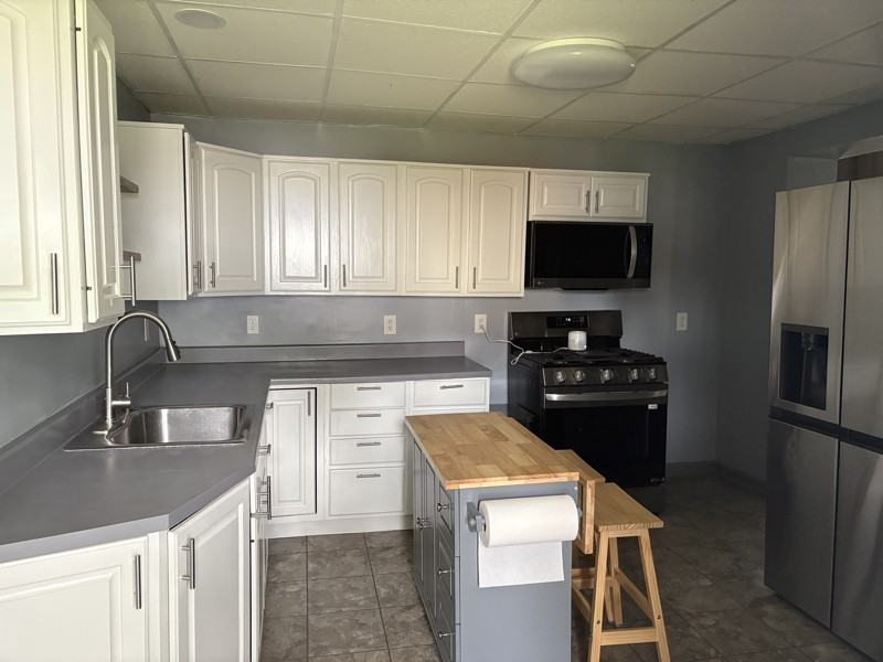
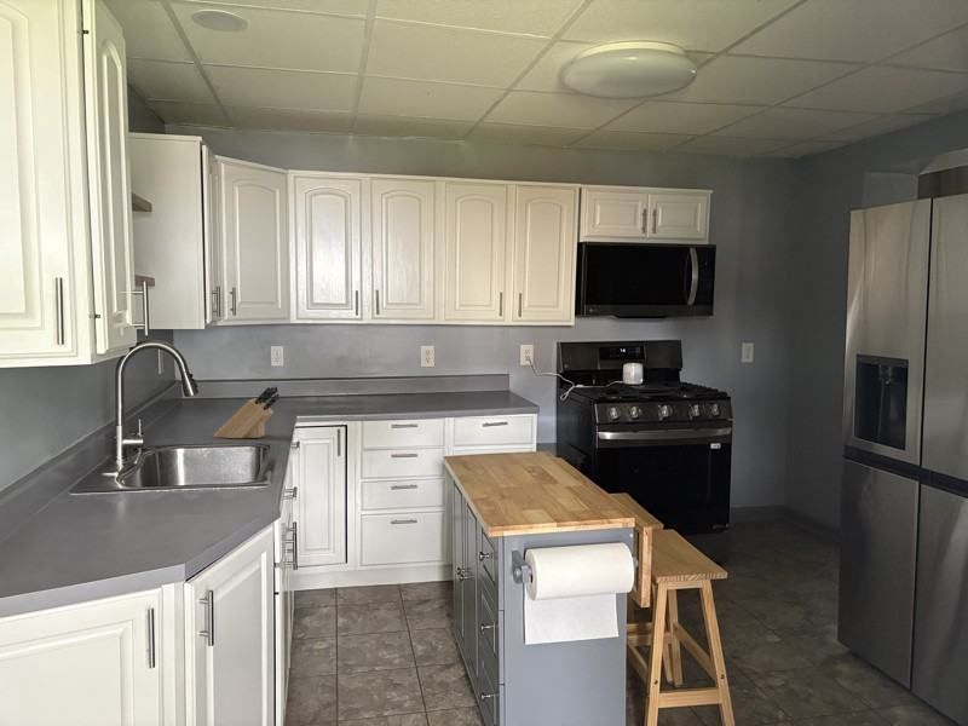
+ knife block (248, 410)
